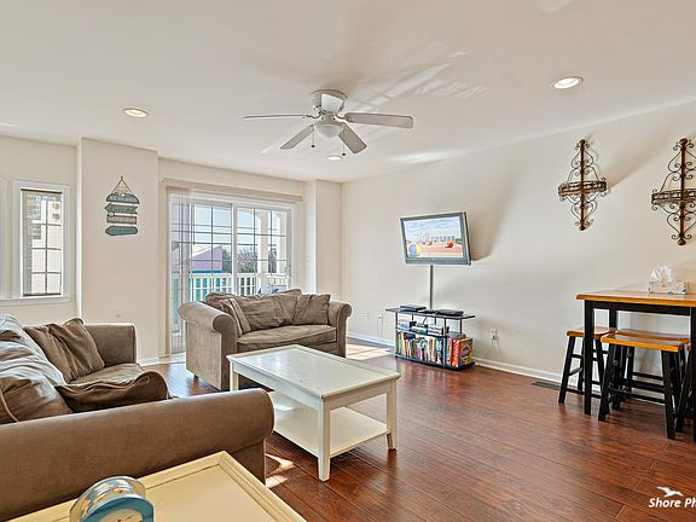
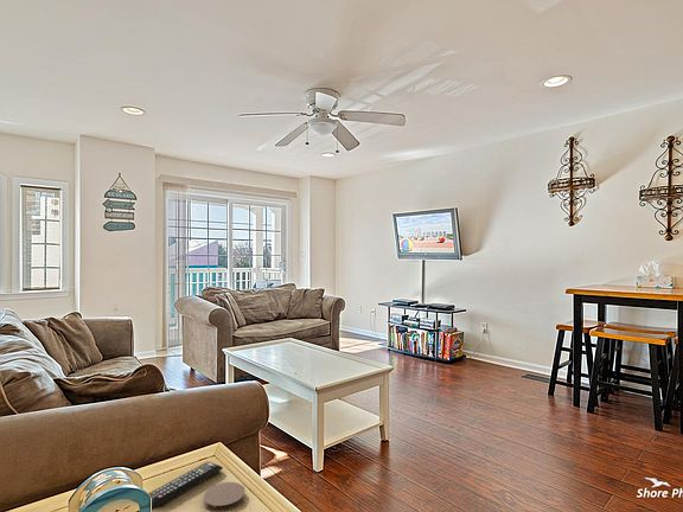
+ remote control (185, 482)
+ coaster (224, 495)
